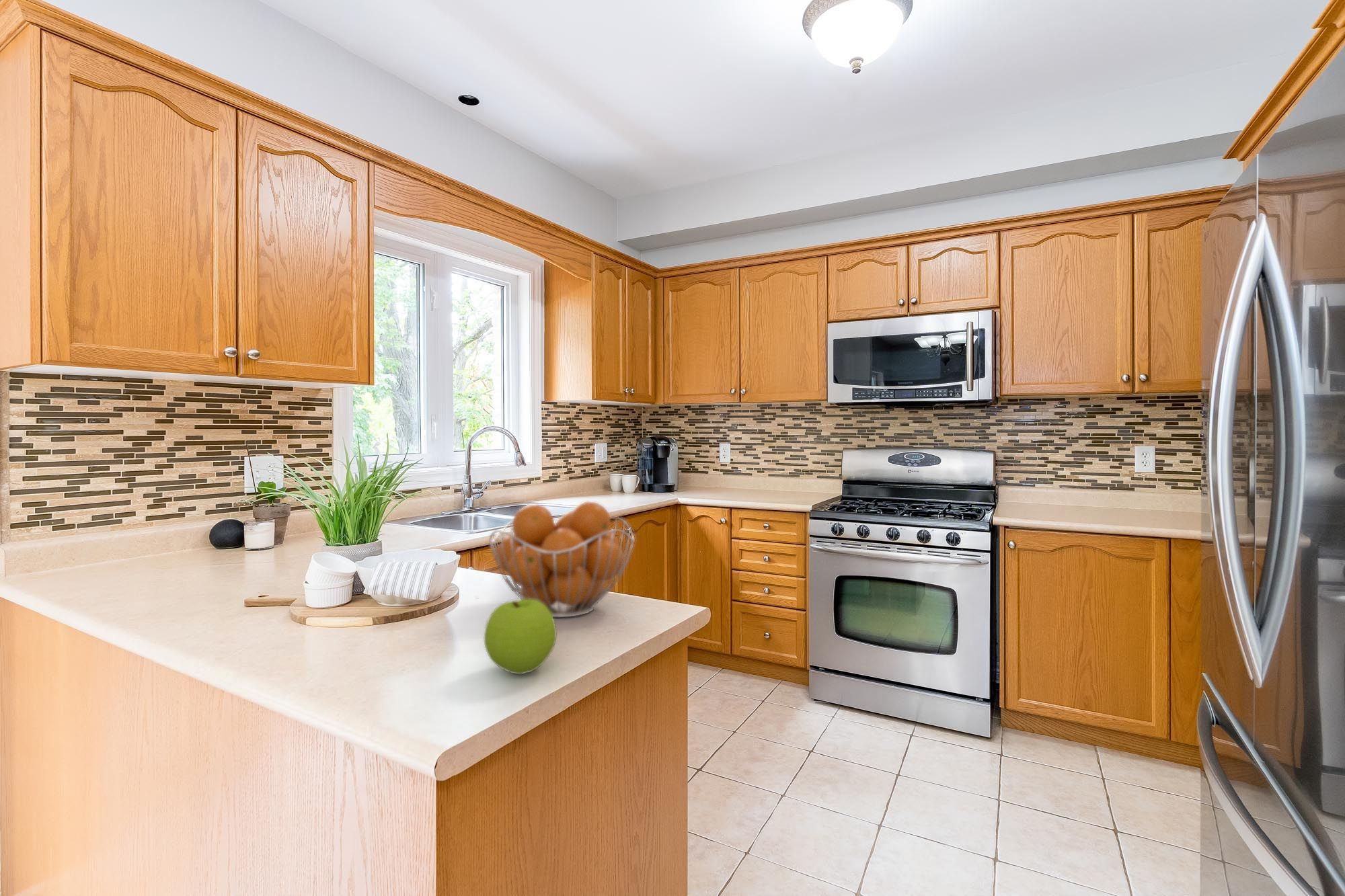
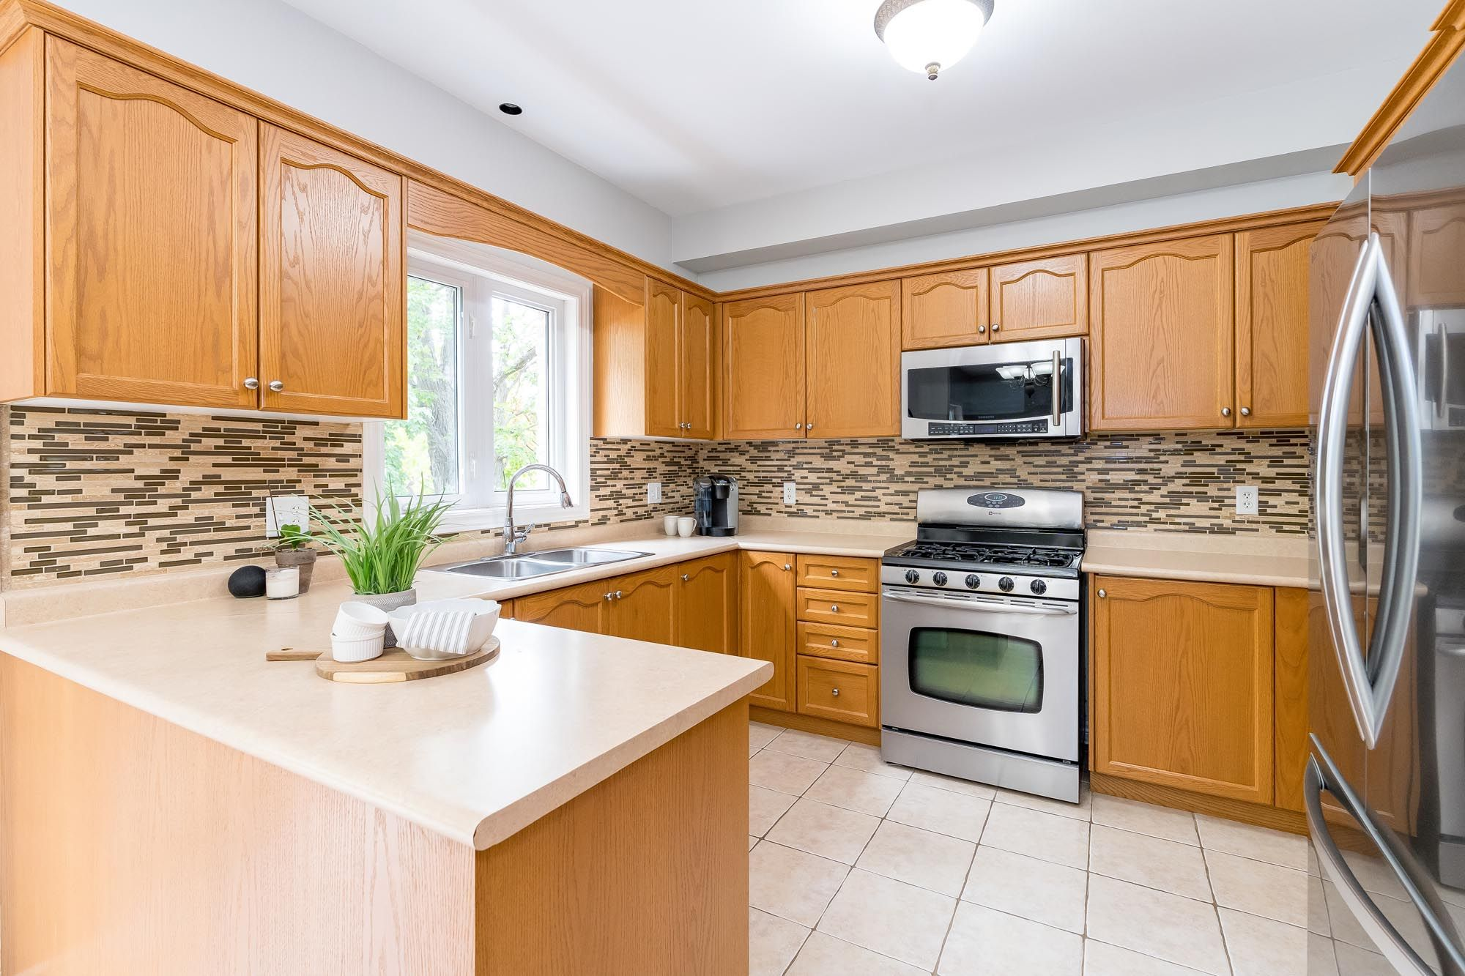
- fruit basket (564, 555)
- apple (521, 636)
